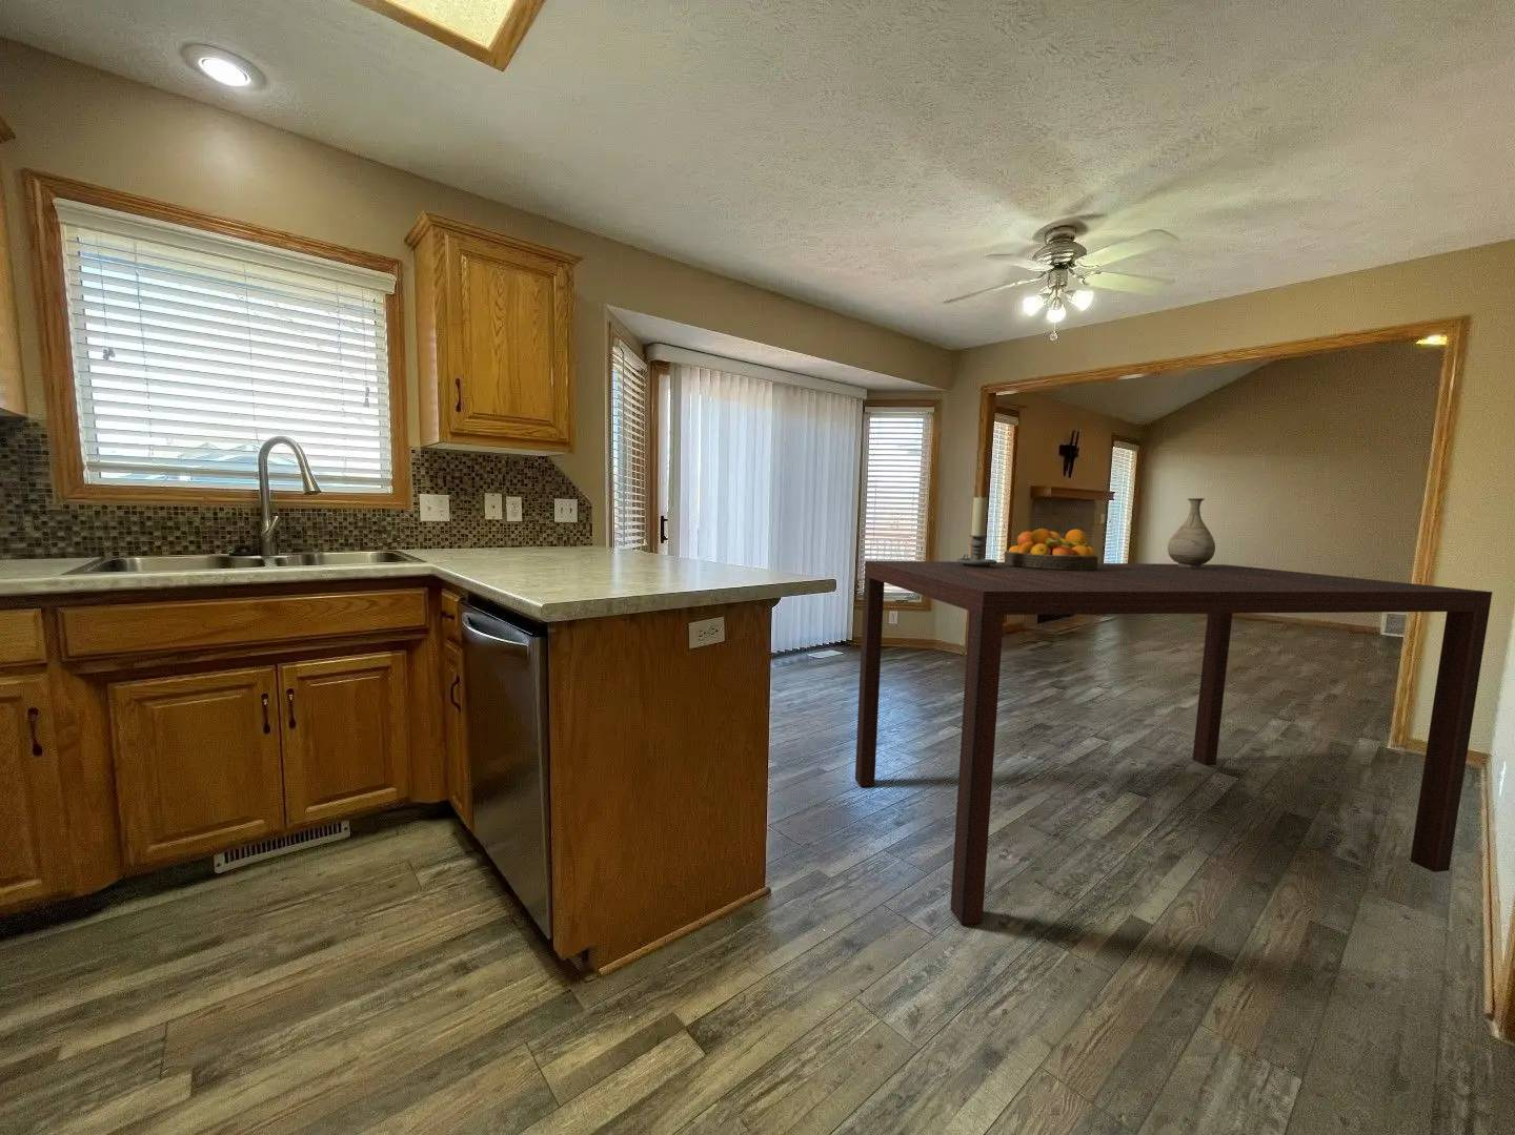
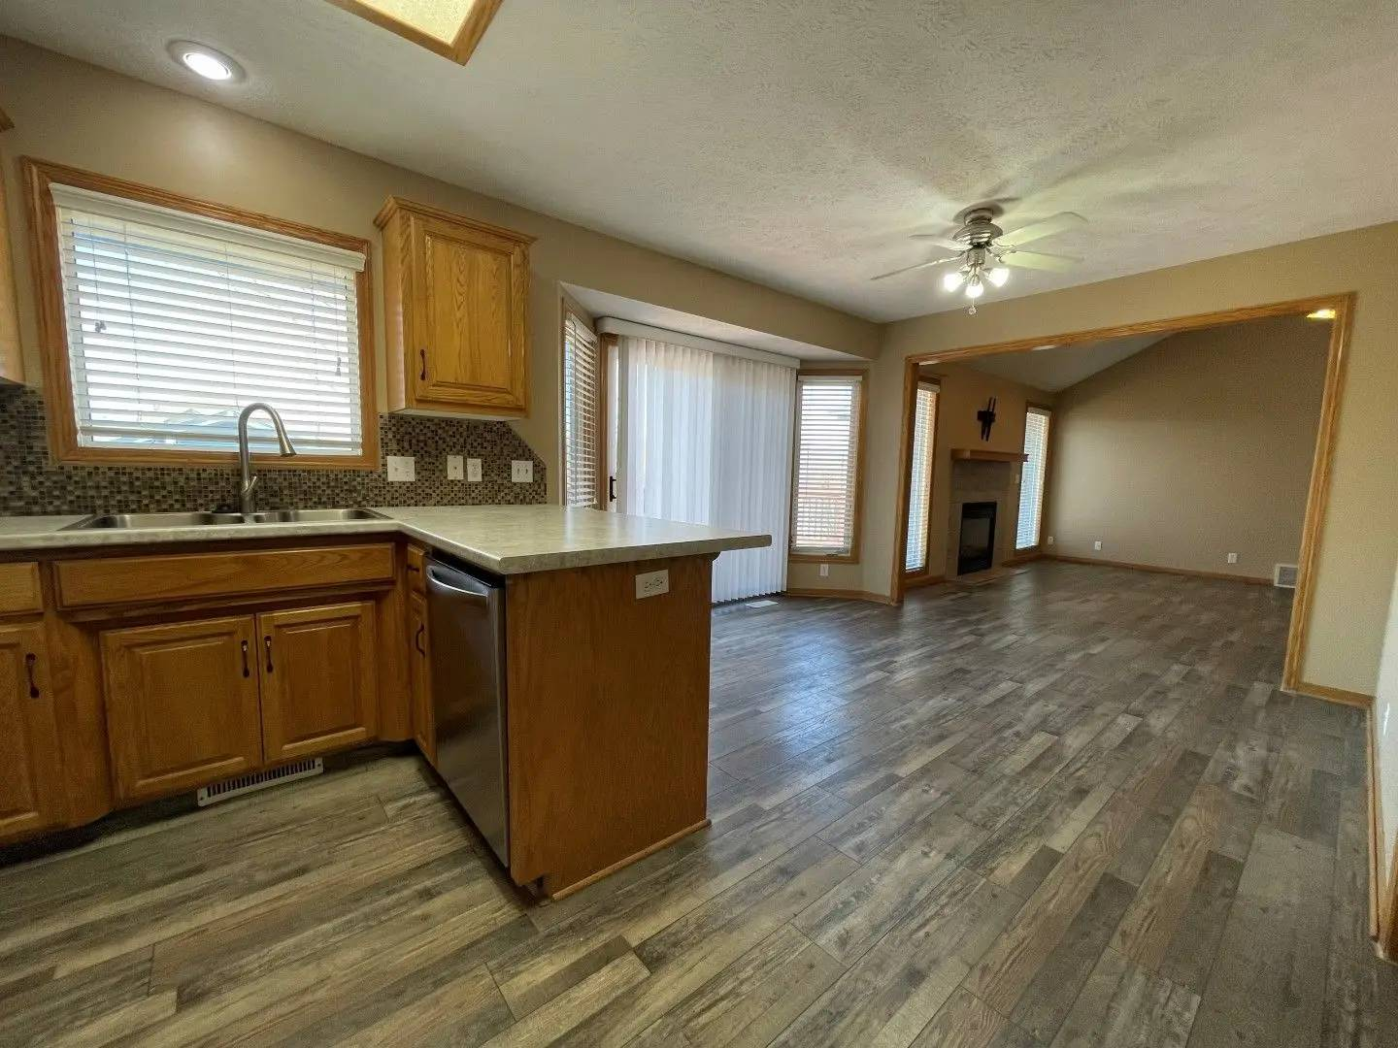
- dining table (1198, 709)
- fruit bowl (1050, 546)
- vase (1192, 533)
- candle holder (976, 529)
